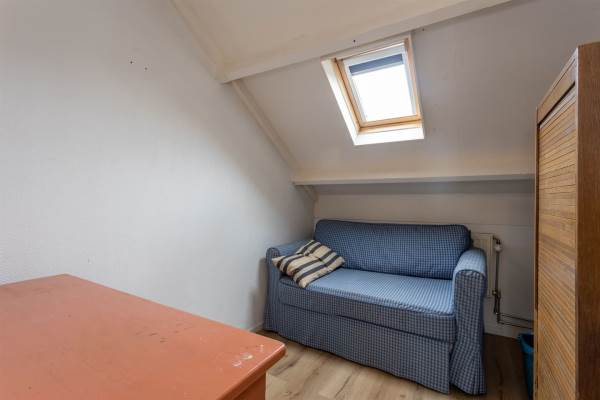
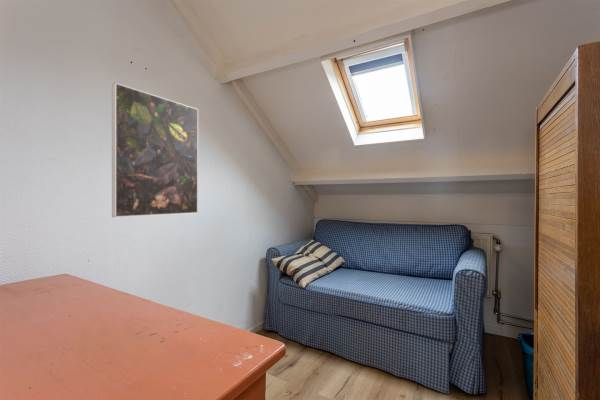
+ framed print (160, 156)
